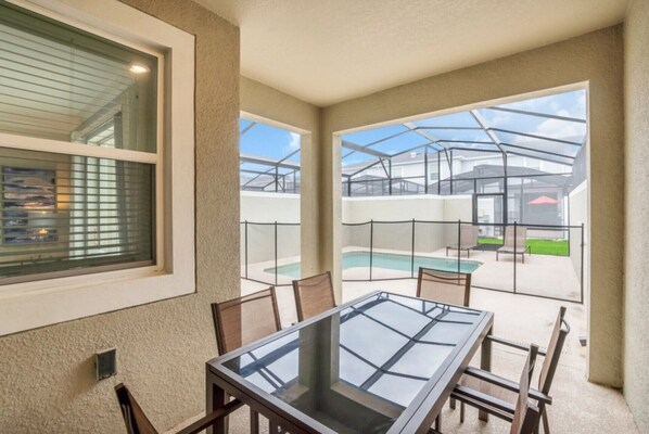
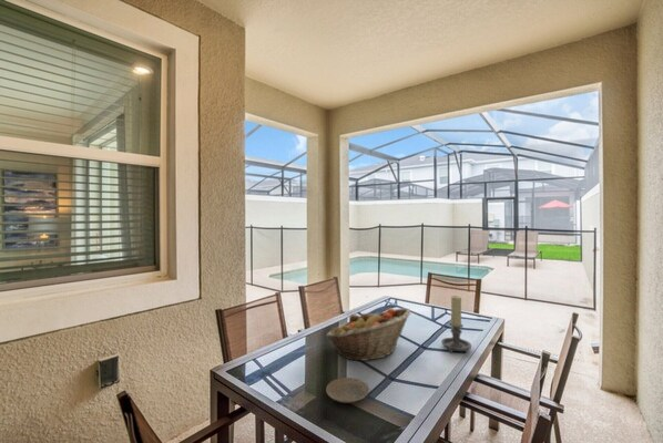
+ candle holder (455, 322)
+ fruit basket (369, 329)
+ plate (347, 391)
